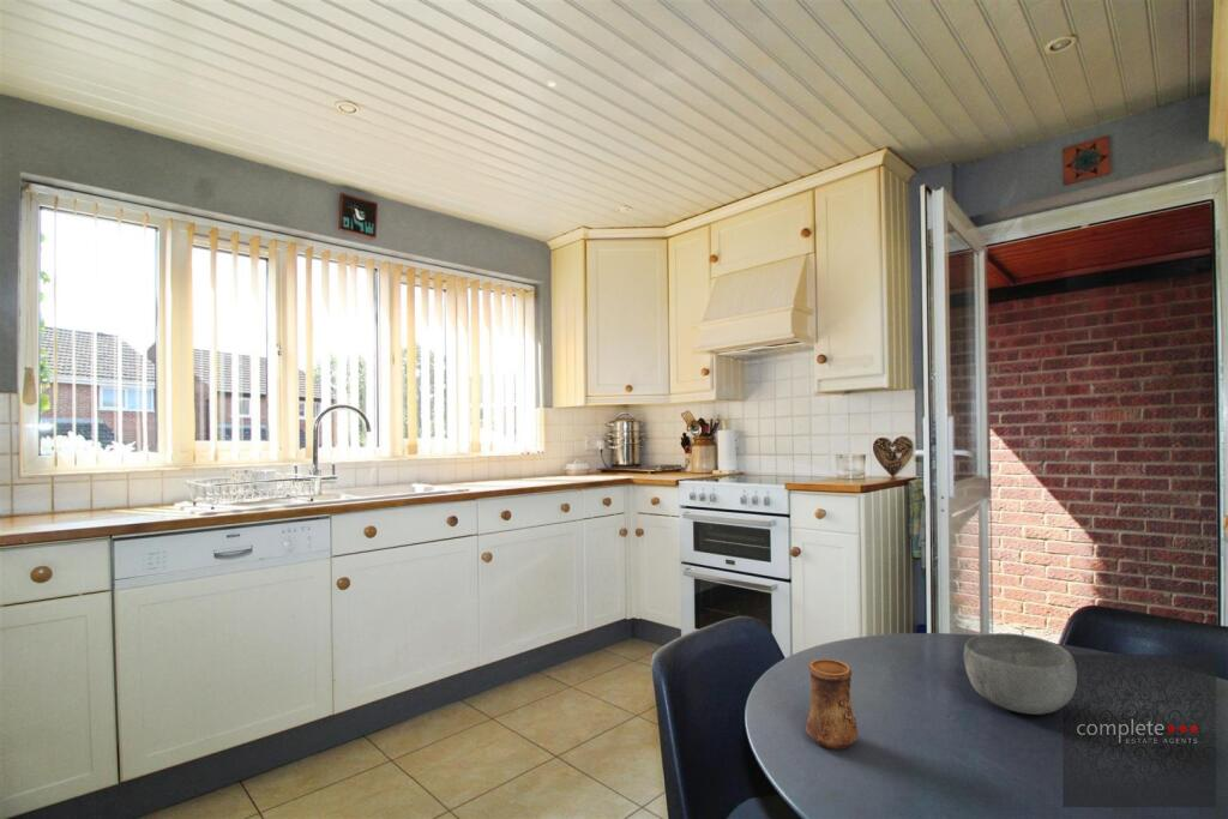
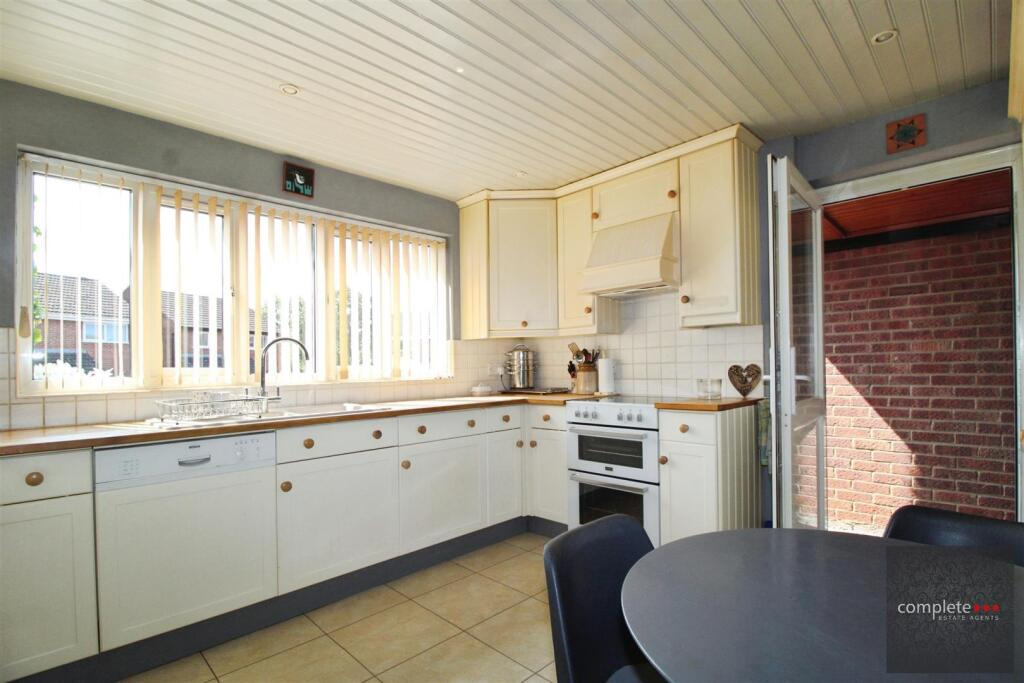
- cup (831, 703)
- bowl (1018, 676)
